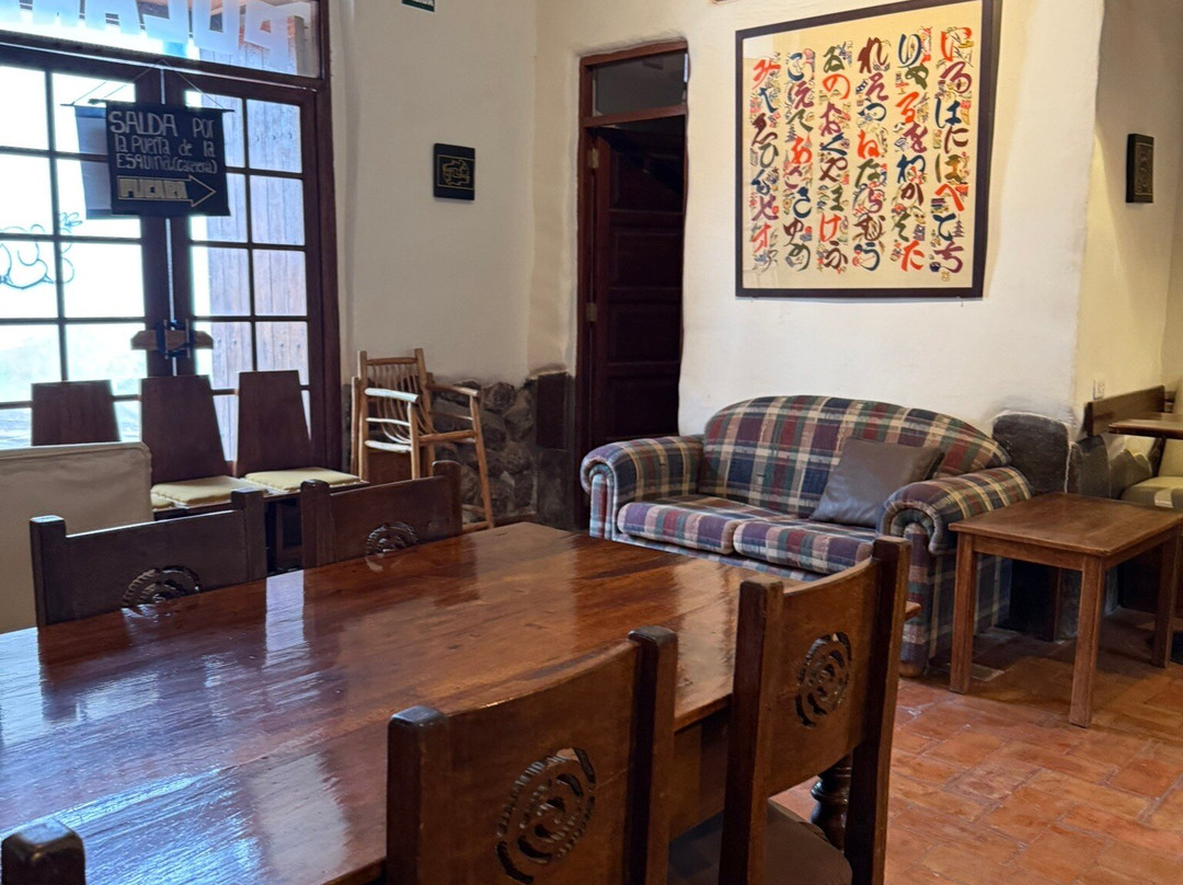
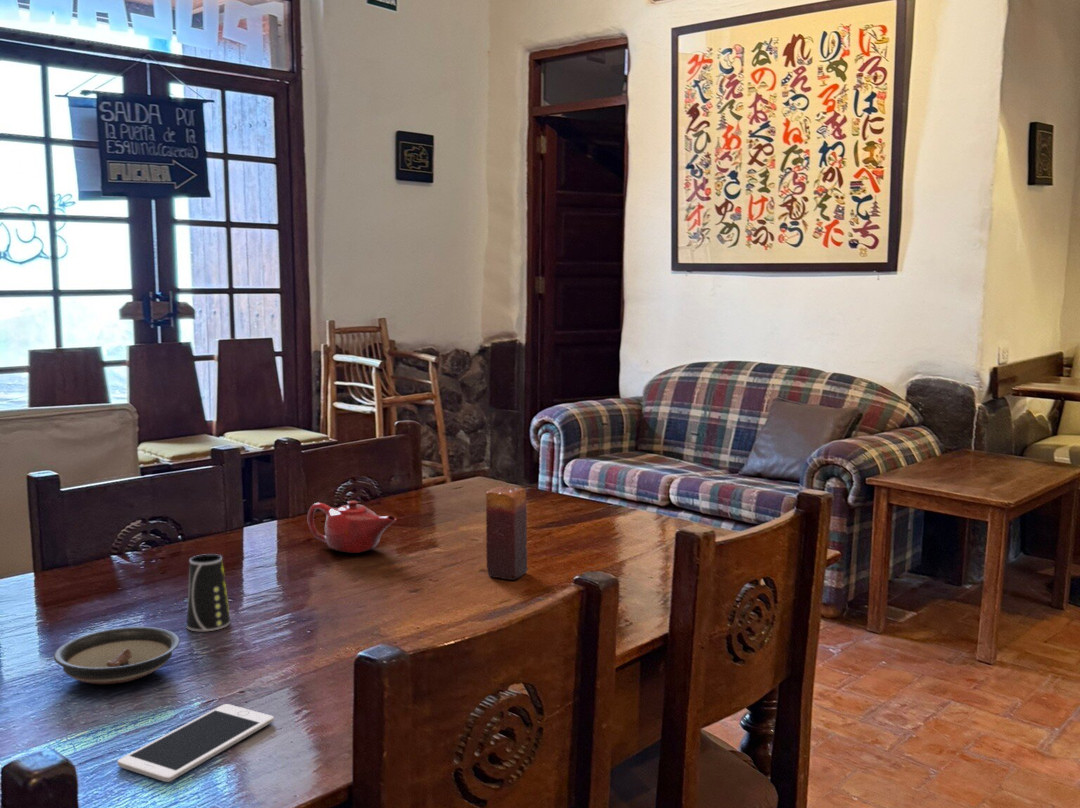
+ cell phone (199, 740)
+ teapot (351, 525)
+ cup (207, 591)
+ candle (506, 531)
+ saucer (118, 659)
